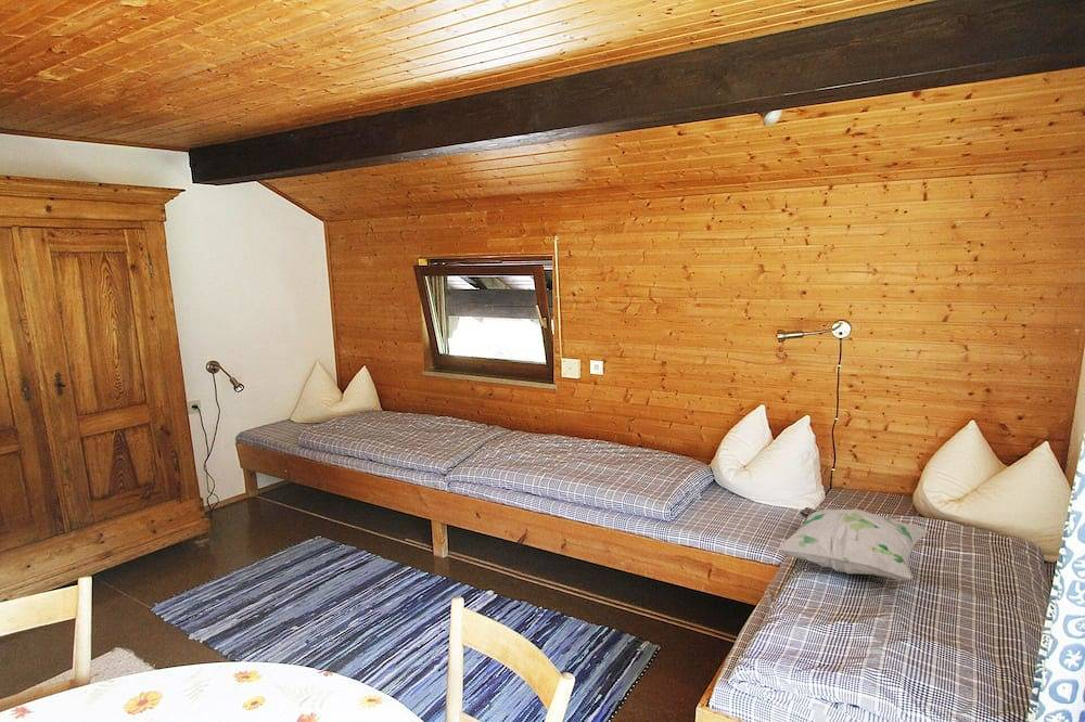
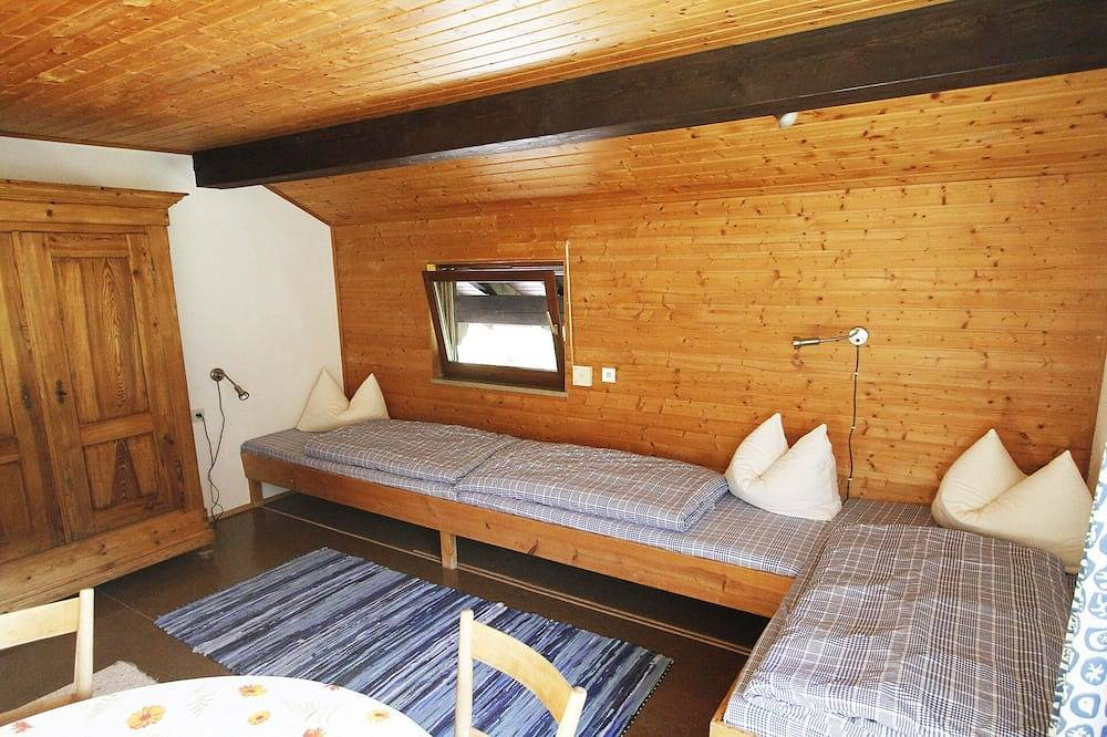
- decorative pillow (850, 539)
